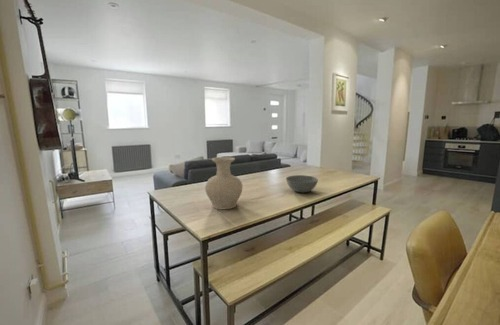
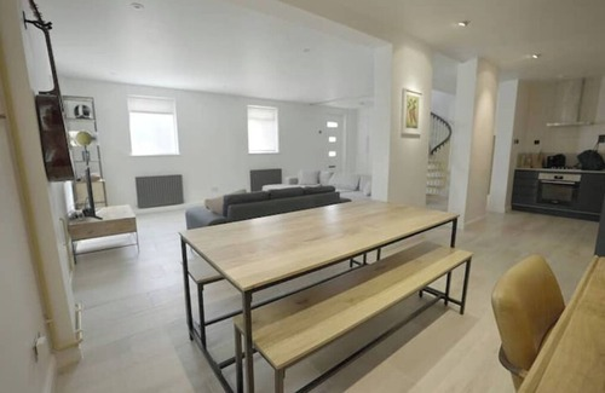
- vase (223, 182)
- bowl (301, 184)
